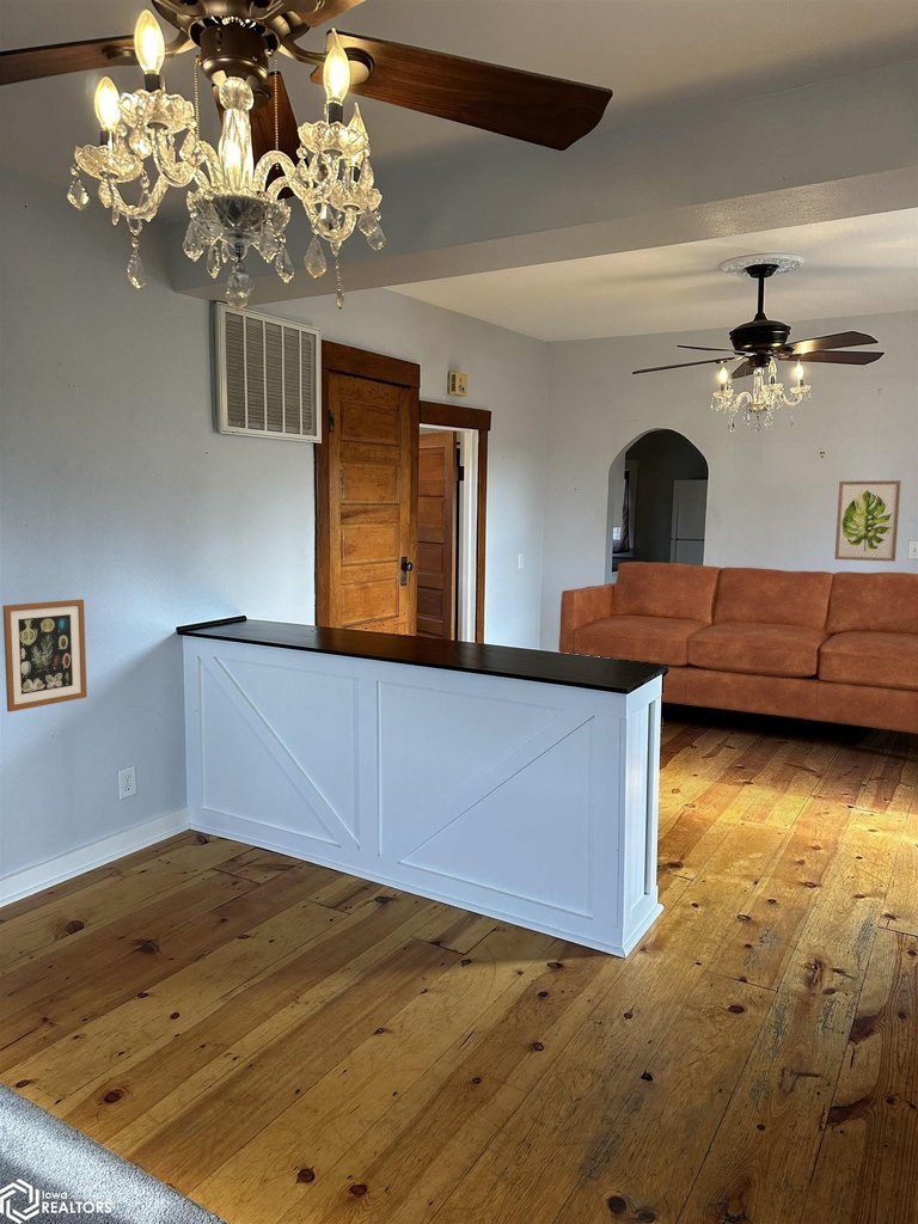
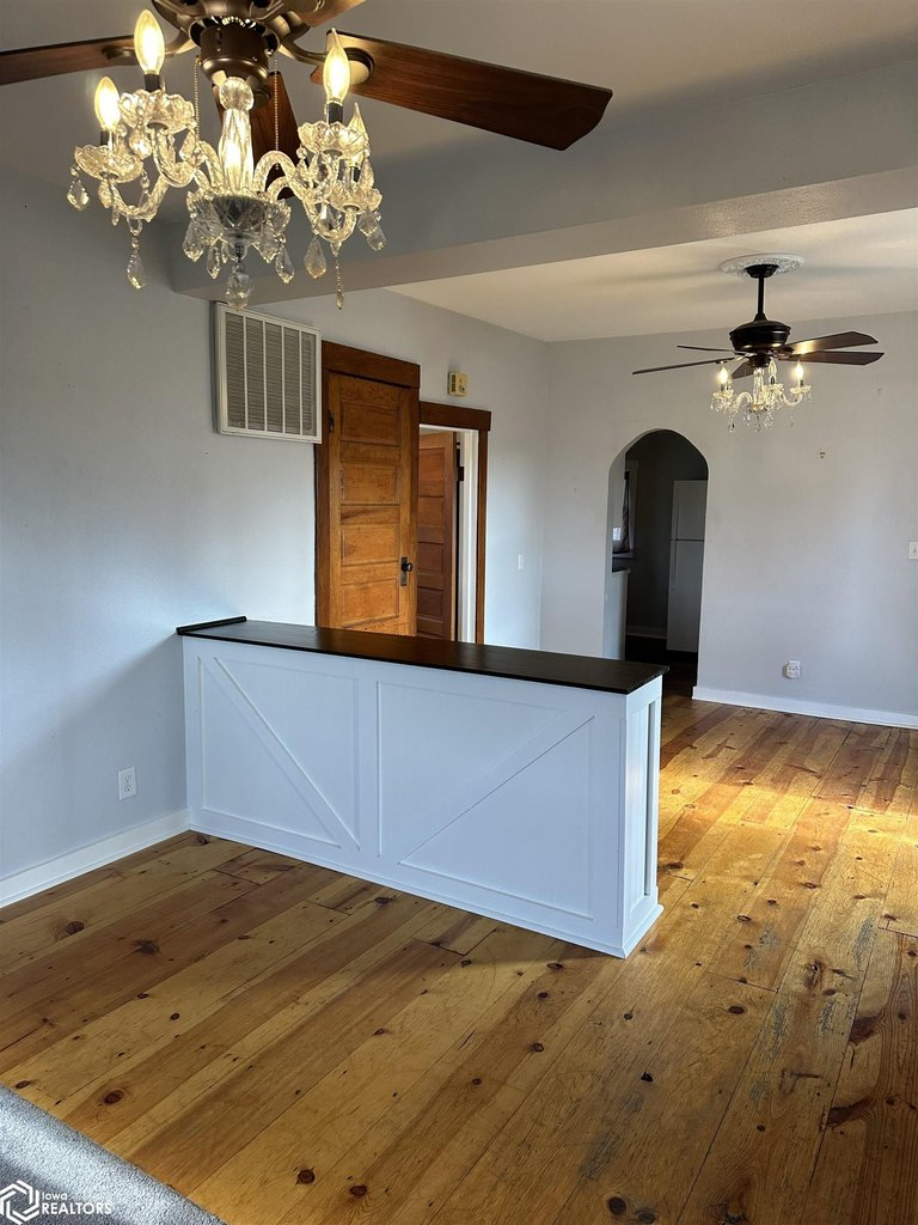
- wall art (47, 653)
- wall art (867, 520)
- sofa (761, 647)
